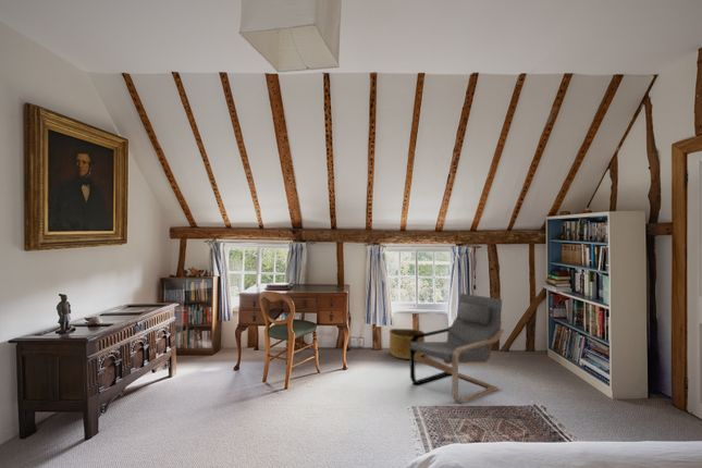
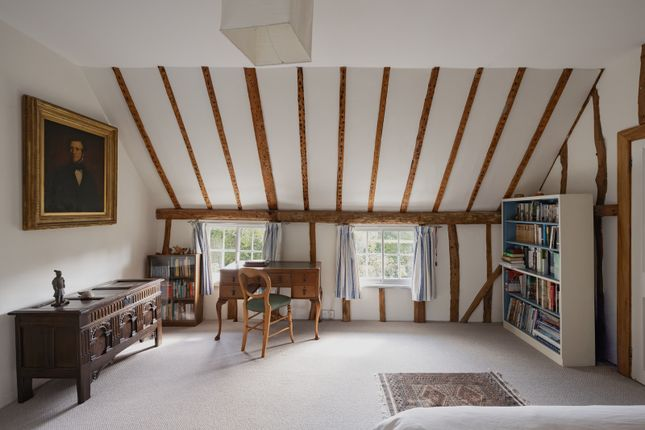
- basket (407, 343)
- armchair (456, 342)
